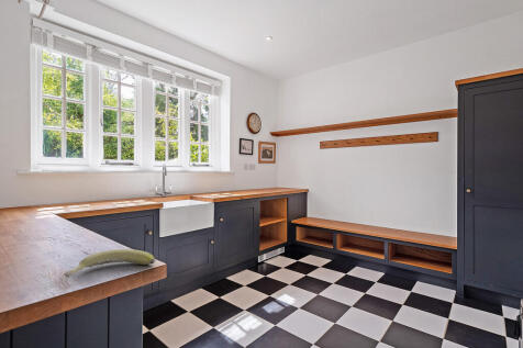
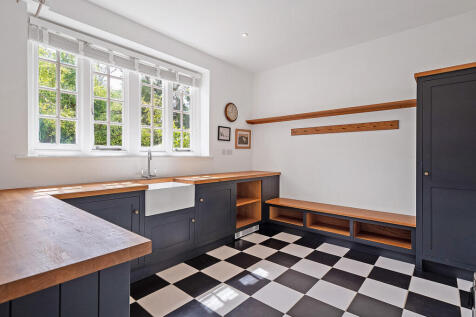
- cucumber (109, 261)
